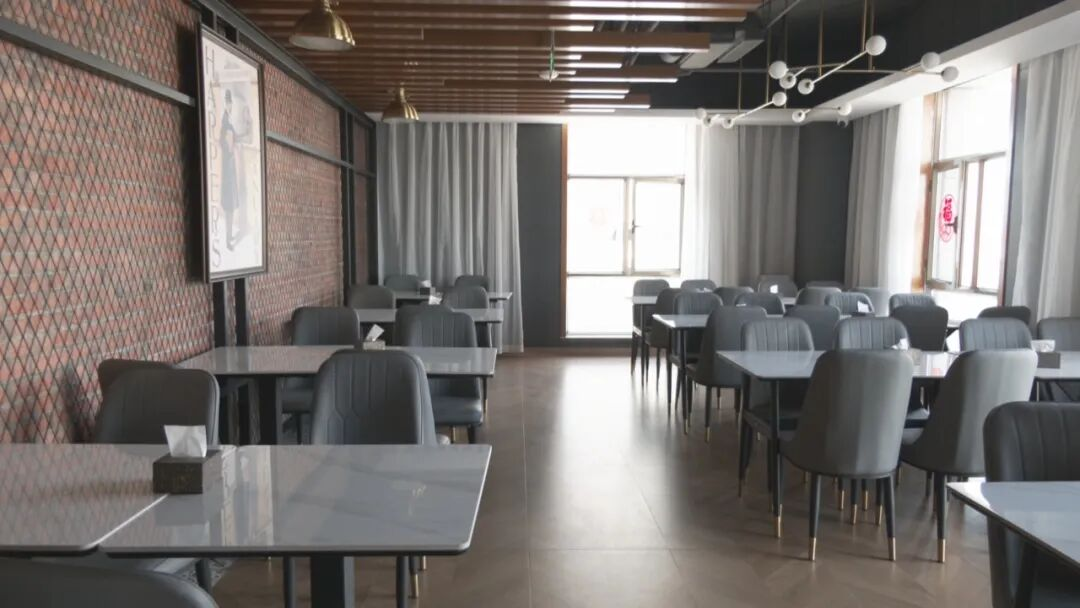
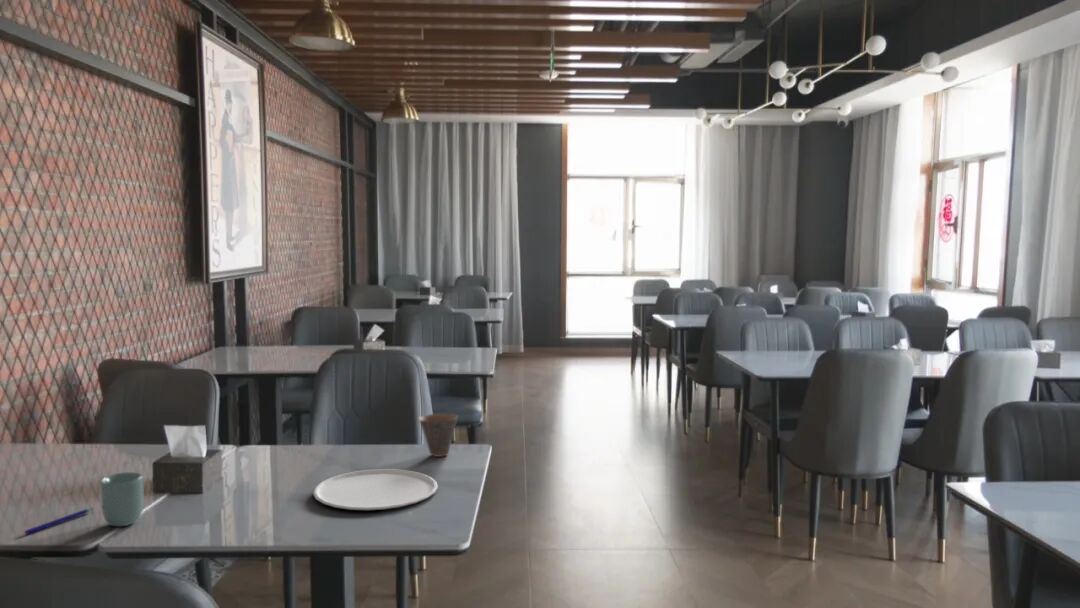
+ cup (122, 500)
+ cup (438, 435)
+ plate (376, 489)
+ pen (60, 520)
